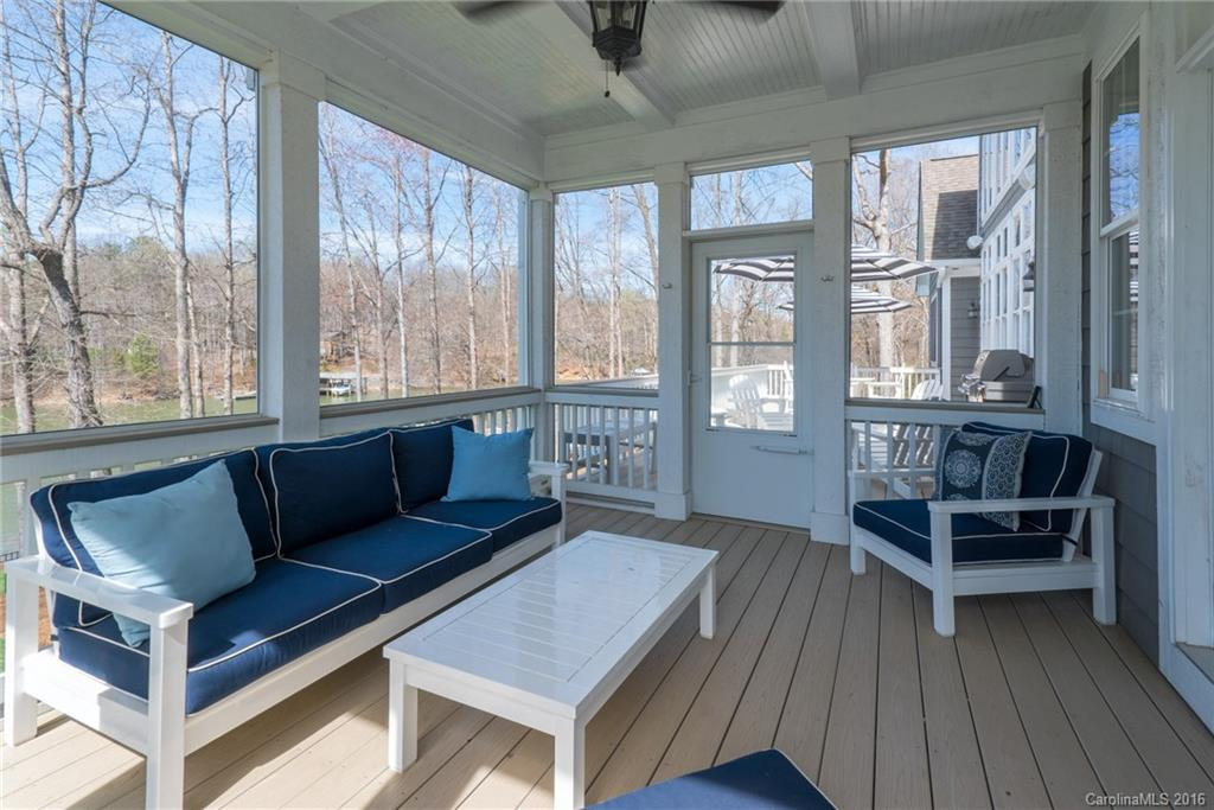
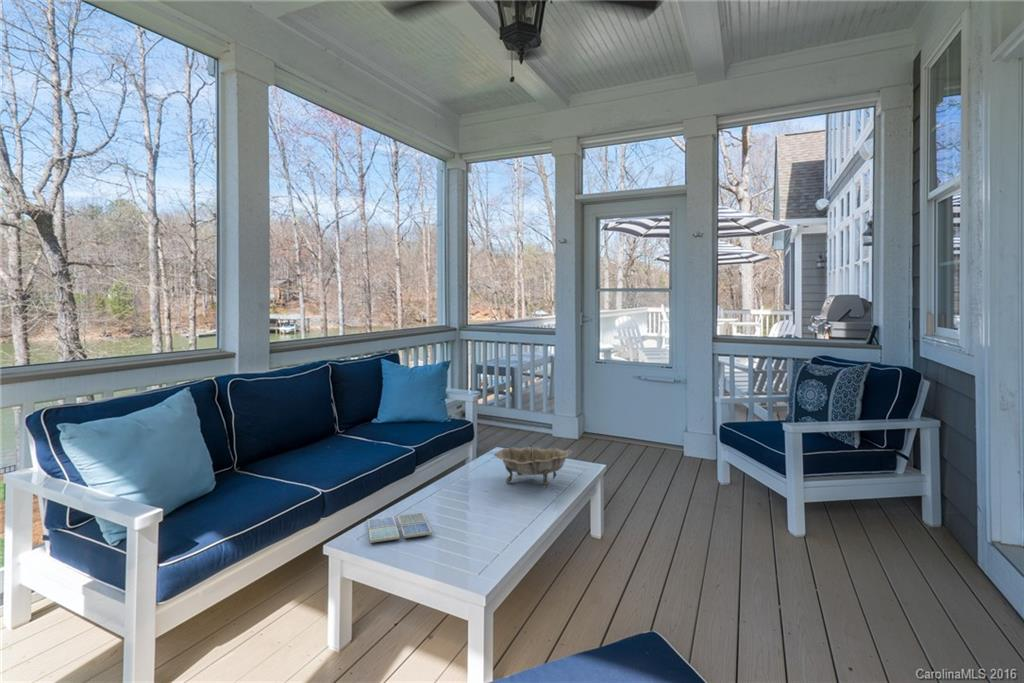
+ decorative bowl (532, 465)
+ drink coaster (396, 526)
